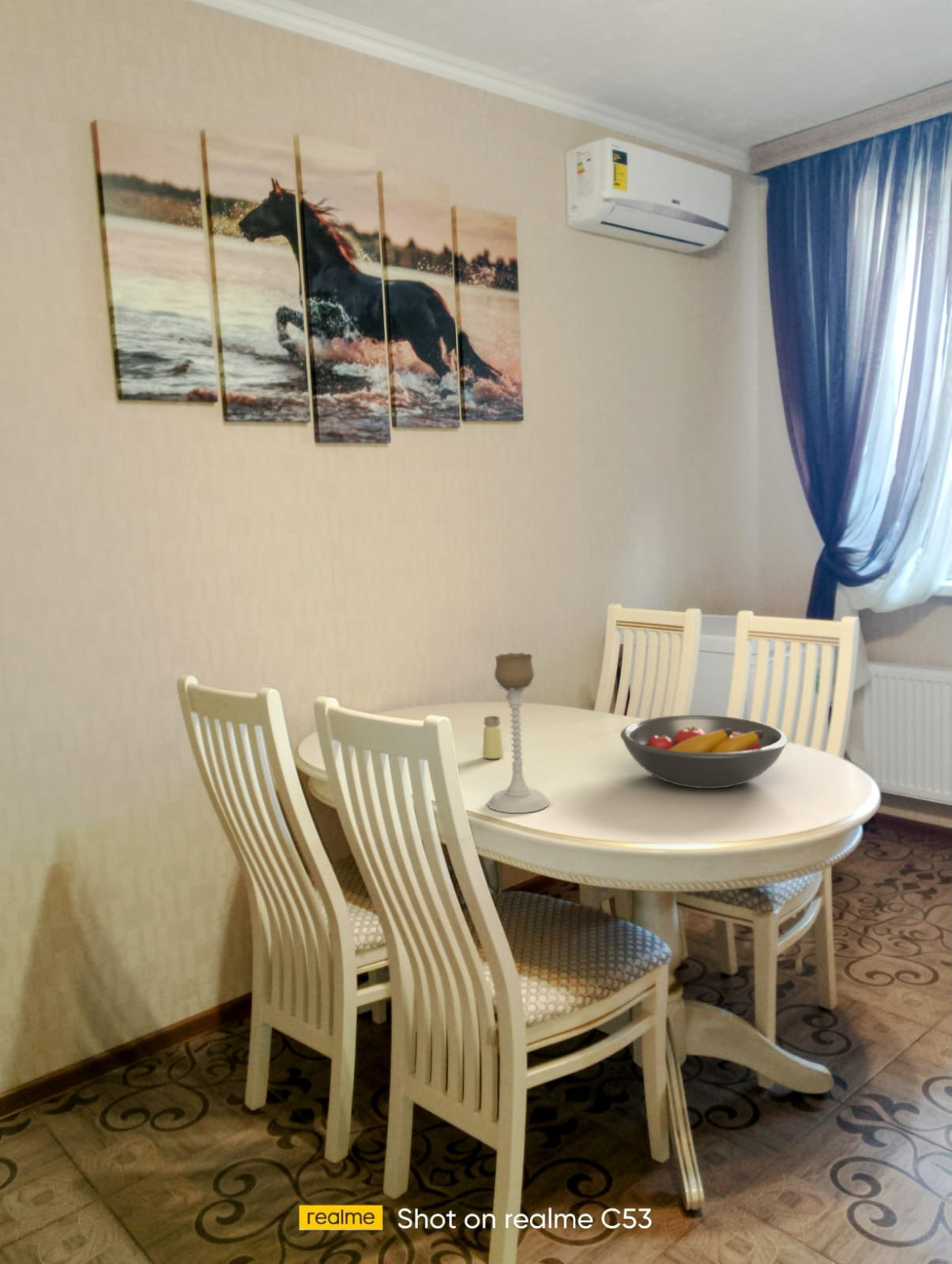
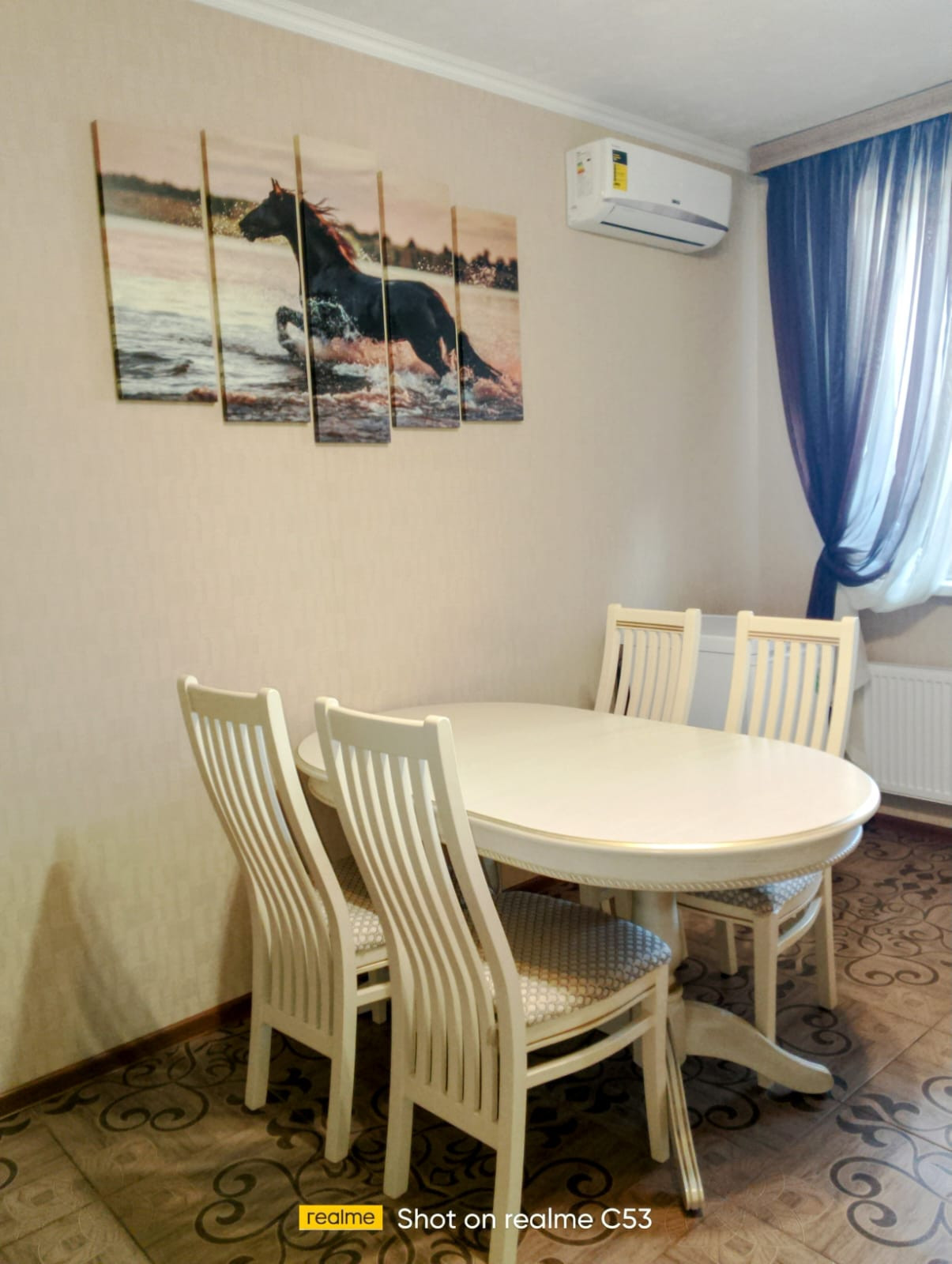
- saltshaker (492, 736)
- candle holder (516, 730)
- fruit bowl (702, 750)
